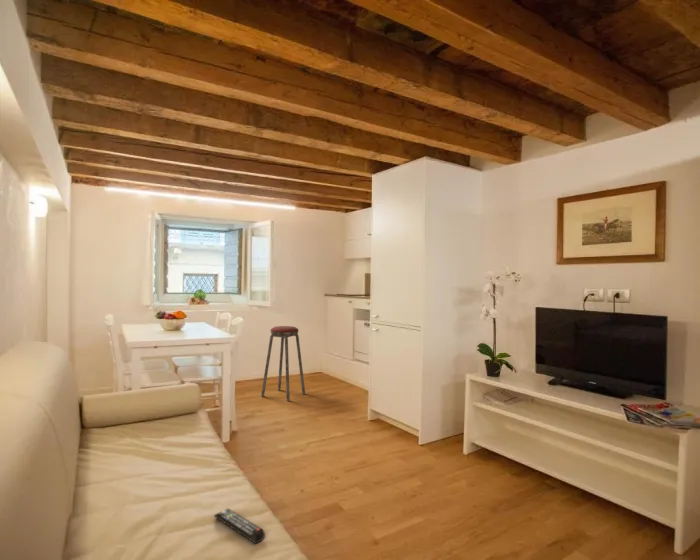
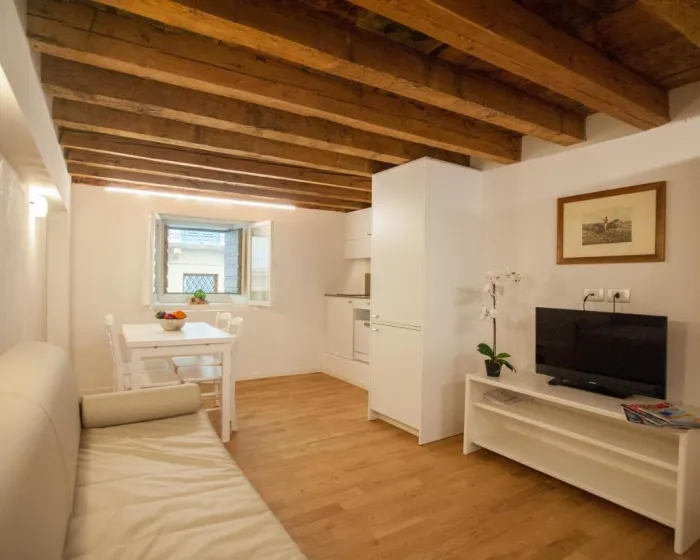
- remote control (238, 524)
- music stool (285, 361)
